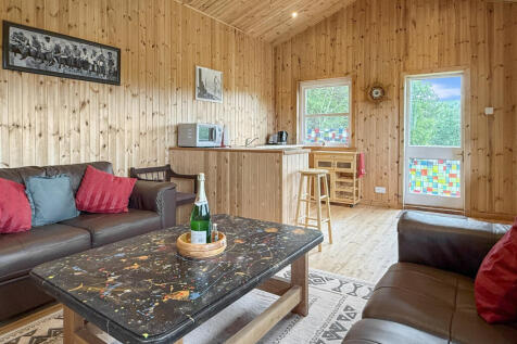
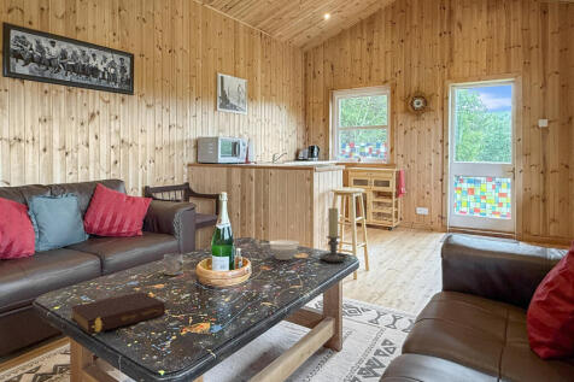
+ mug (175, 264)
+ book (118, 310)
+ candle holder (335, 234)
+ bowl (283, 249)
